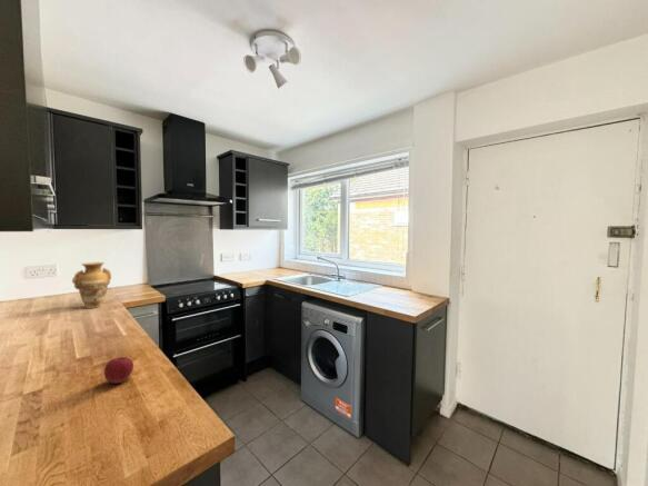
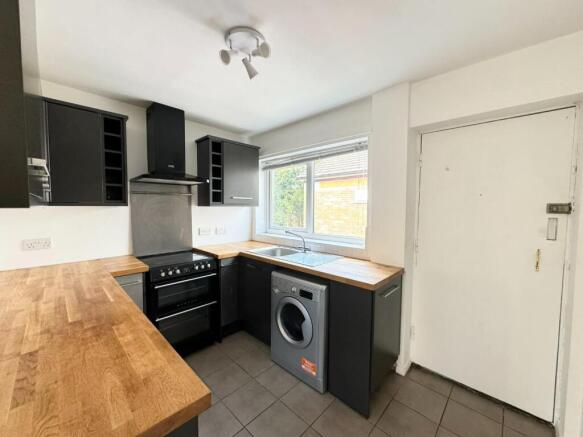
- apple (119, 368)
- vase (92, 284)
